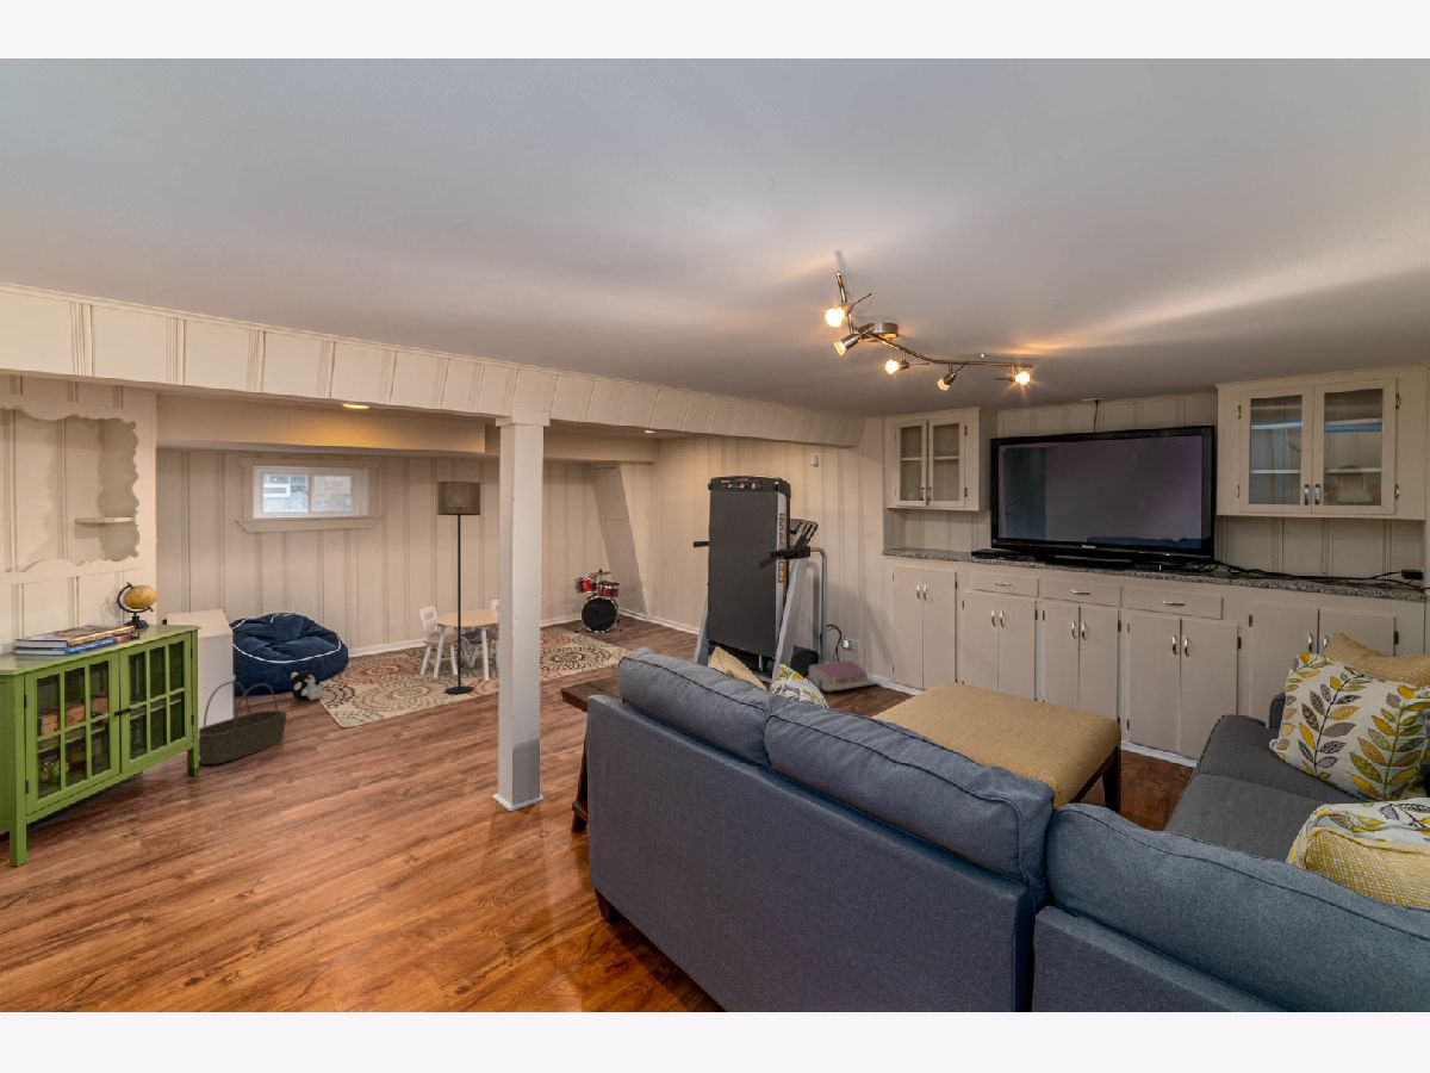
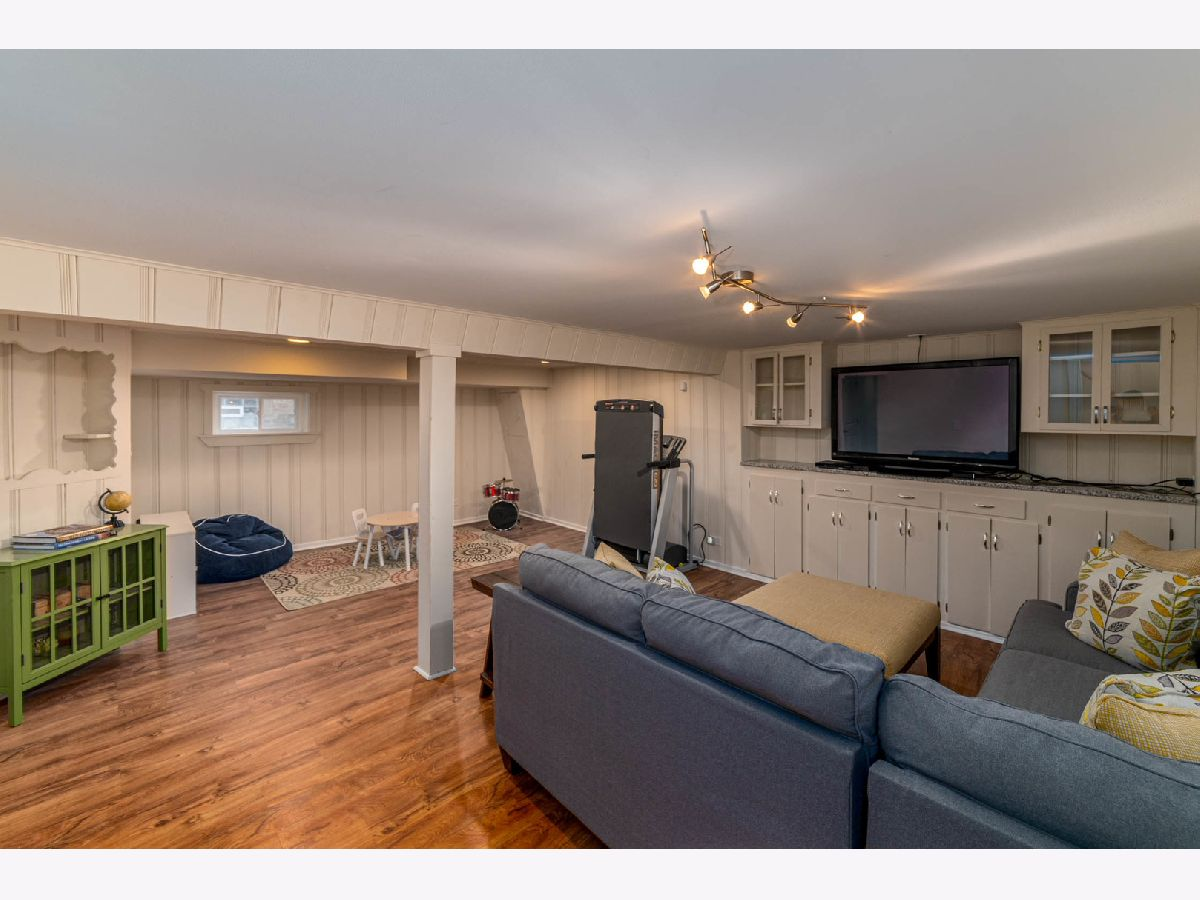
- floor lamp (459, 587)
- architectural model (844, 675)
- plush toy (307, 684)
- basket (241, 717)
